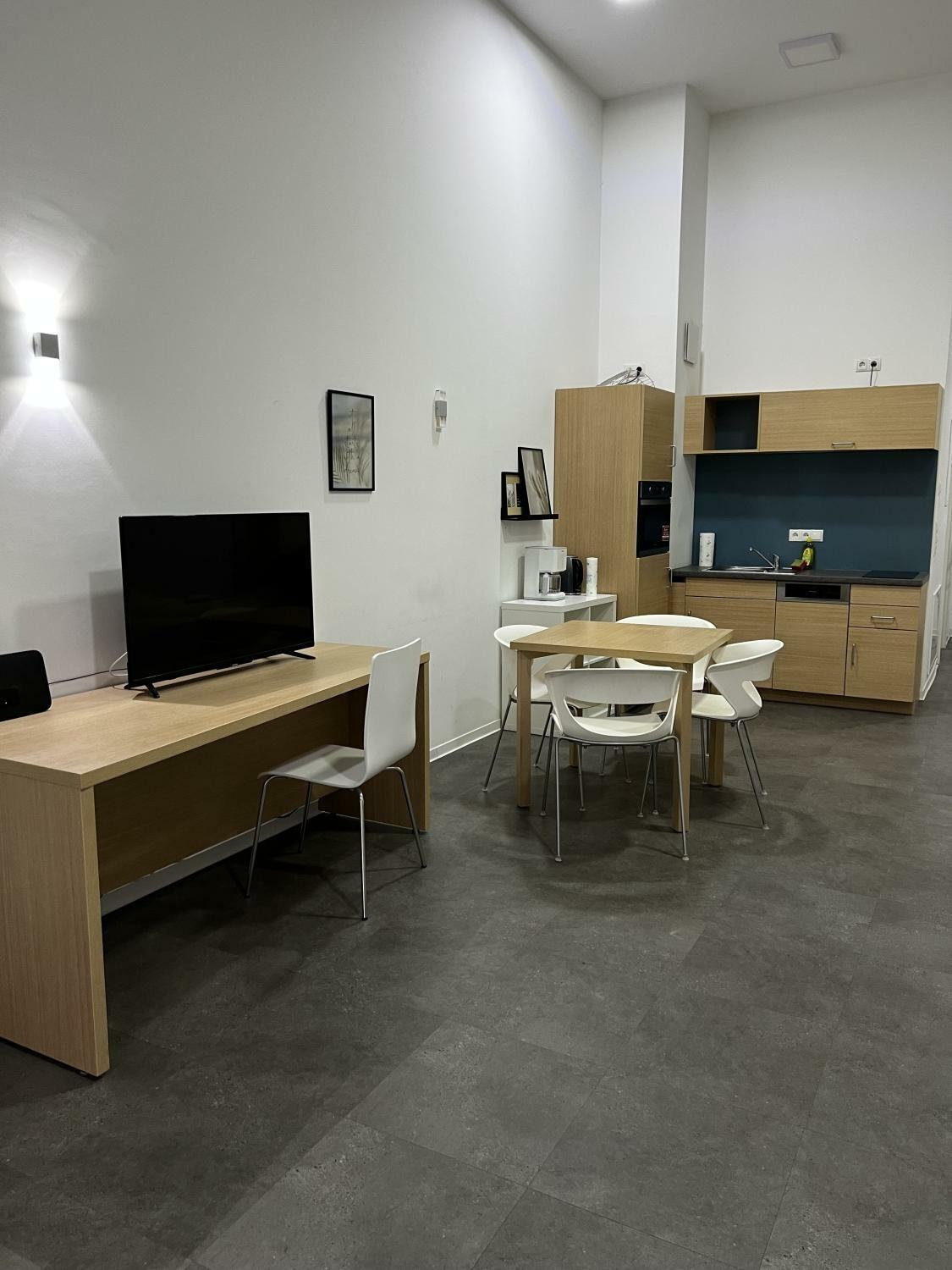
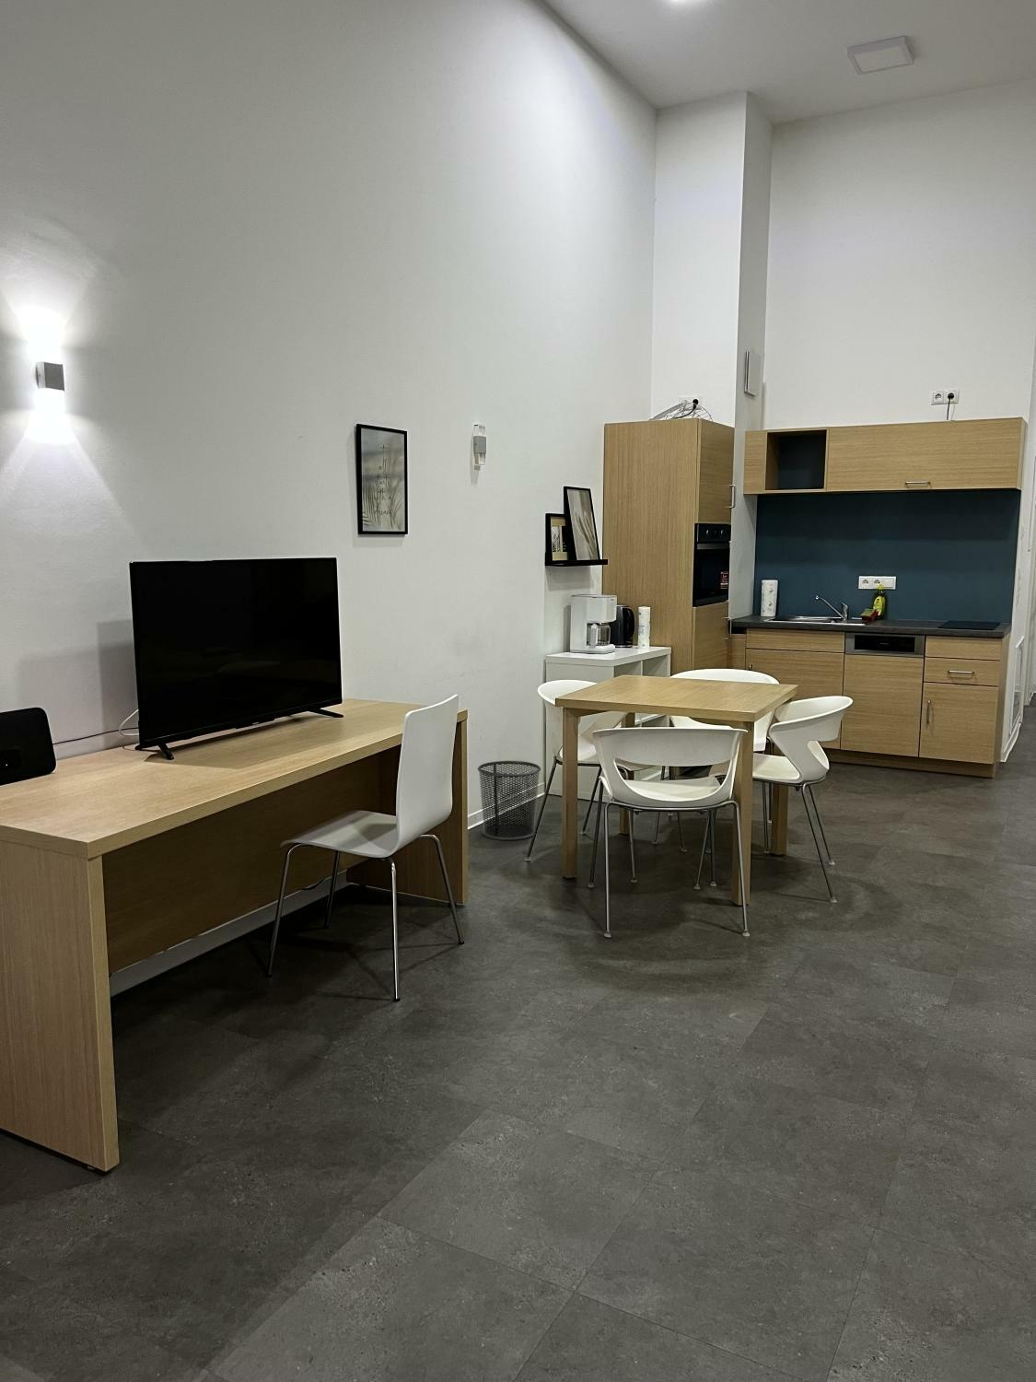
+ waste bin (508, 800)
